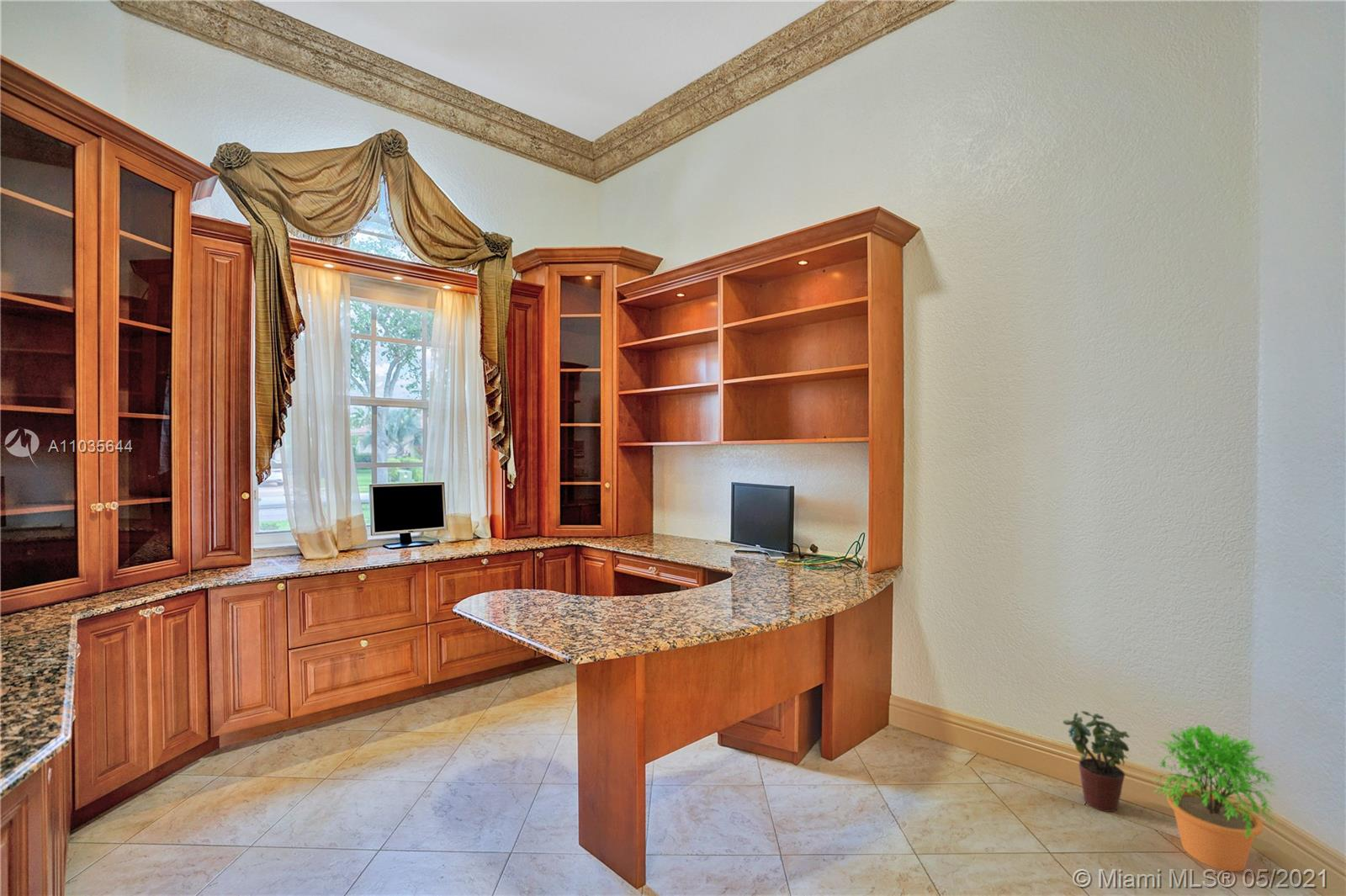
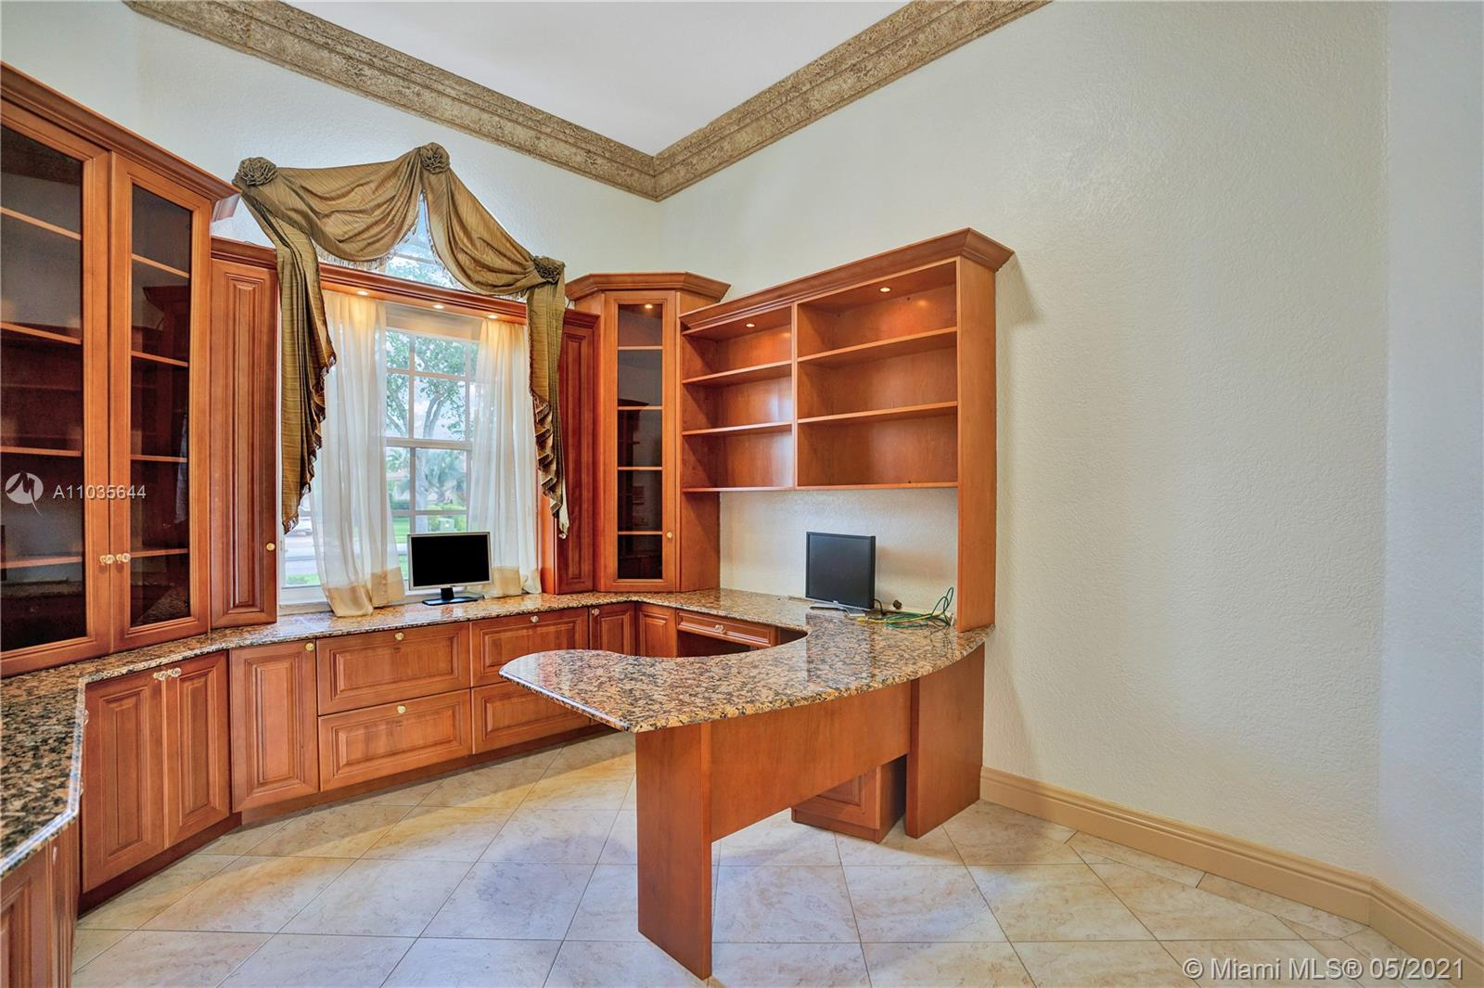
- potted plant (1098, 757)
- potted plant (1211, 788)
